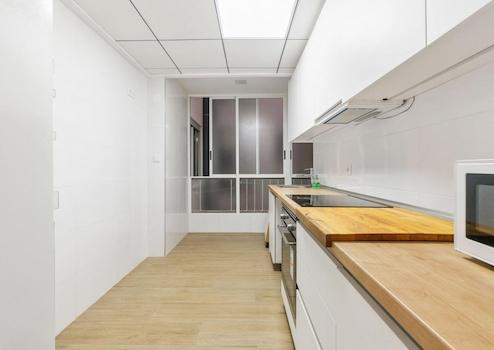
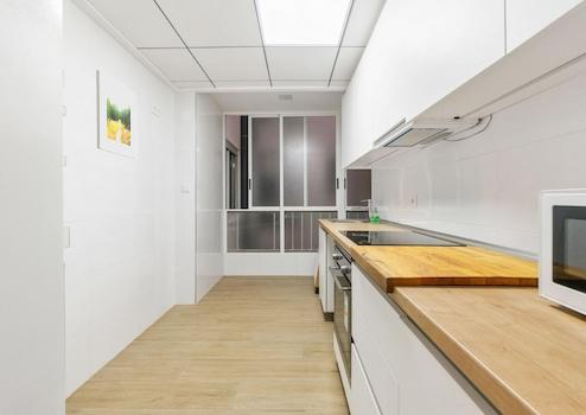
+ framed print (119, 119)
